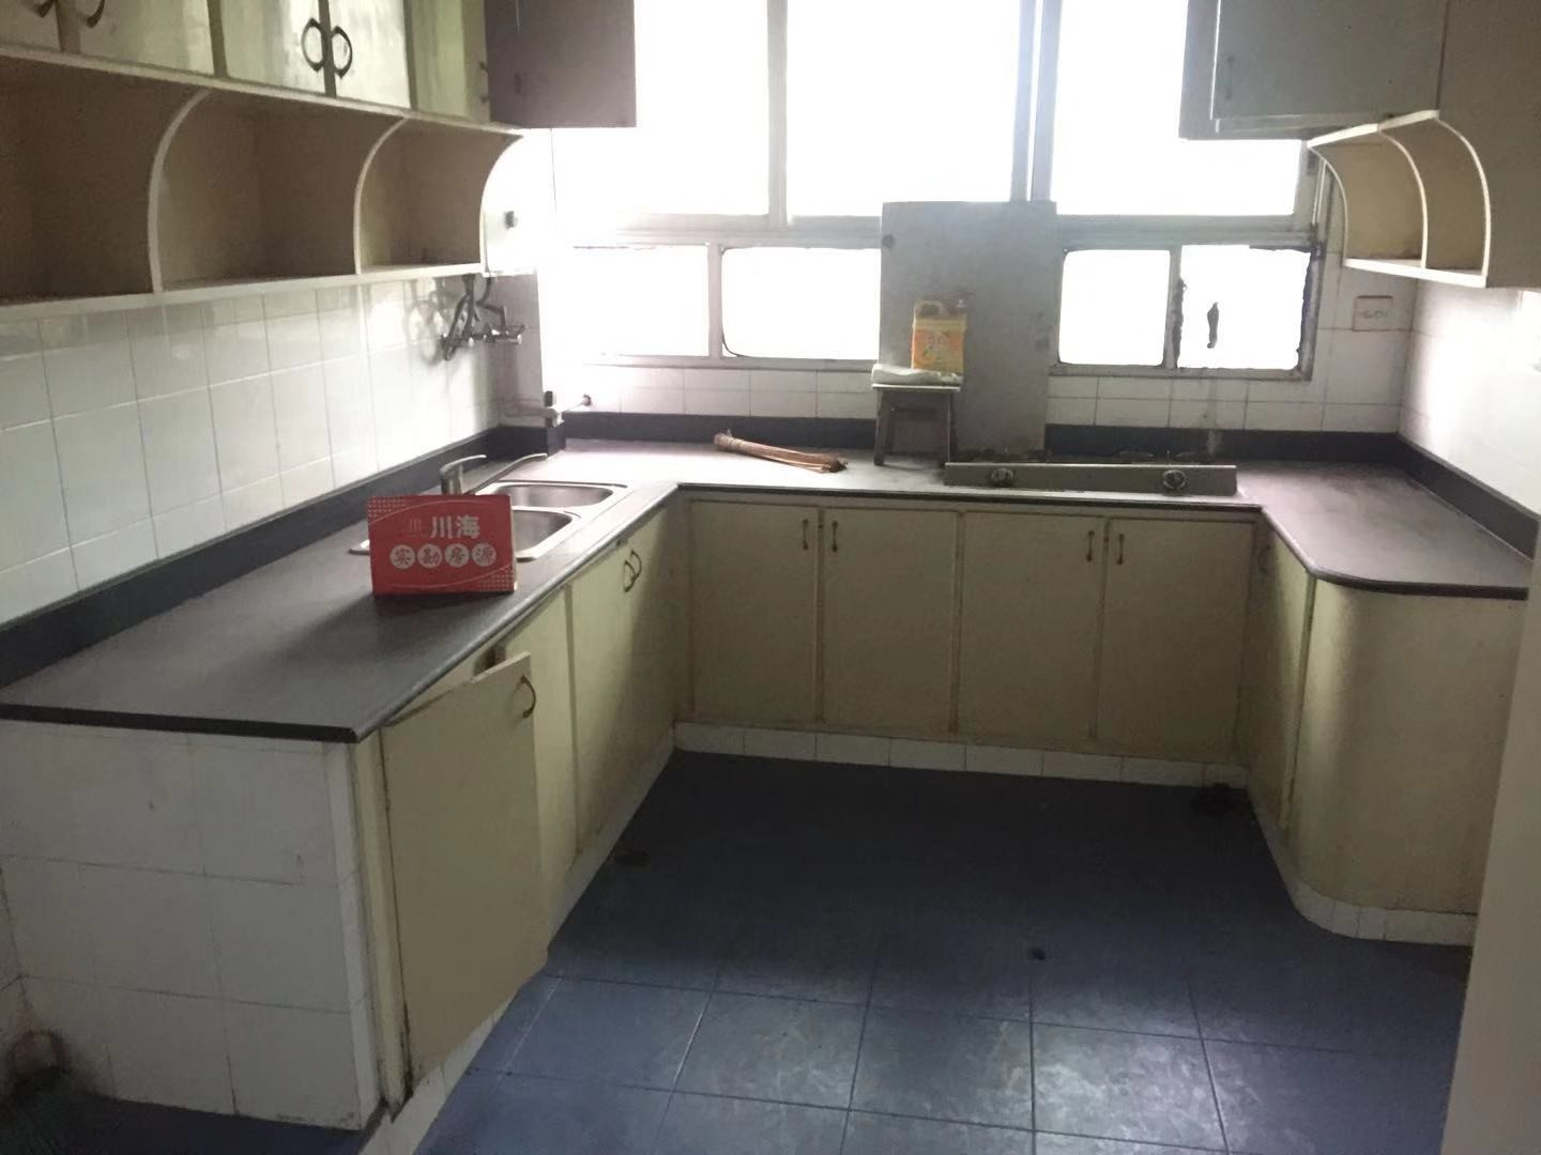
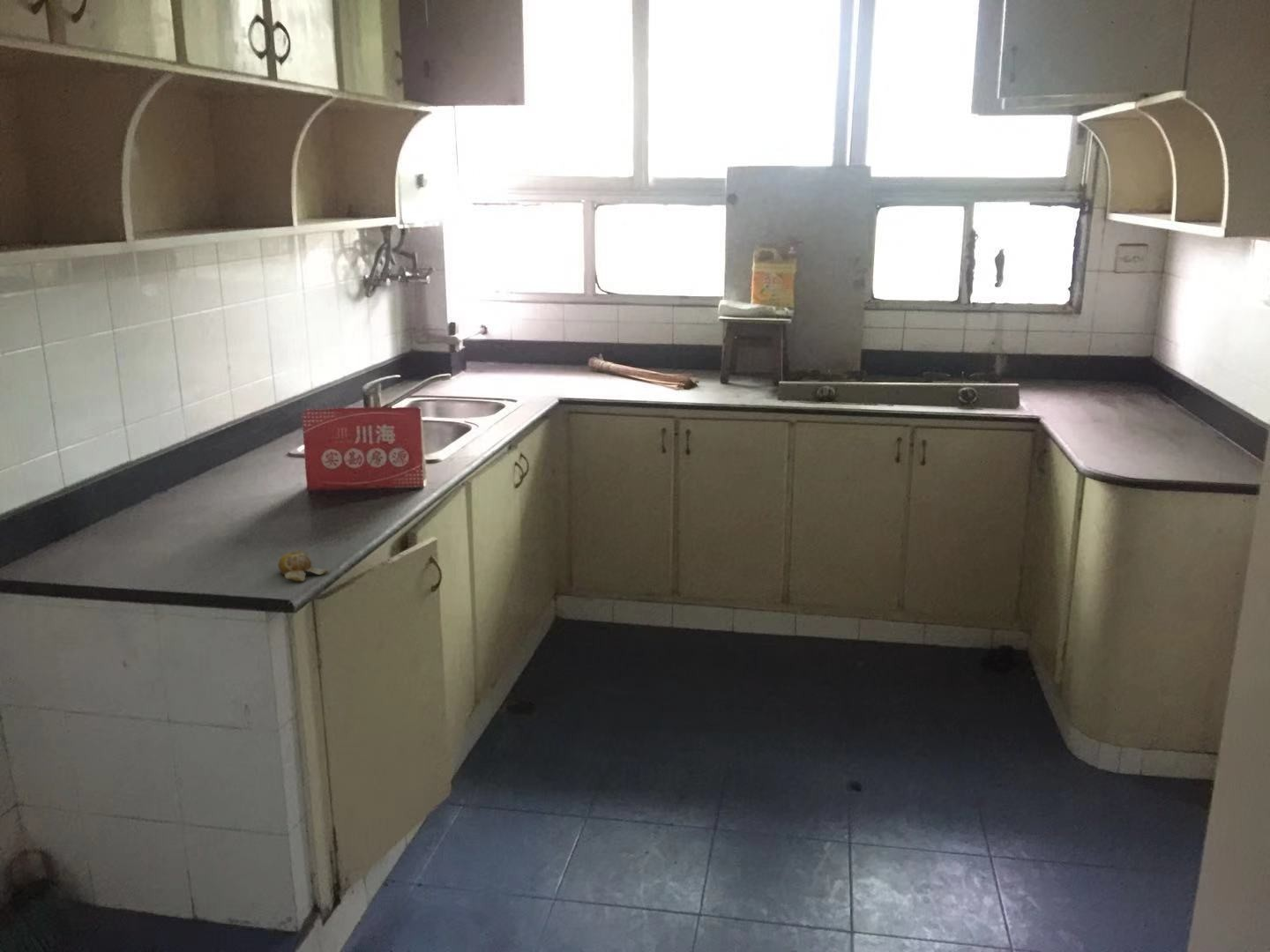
+ fruit (298, 565)
